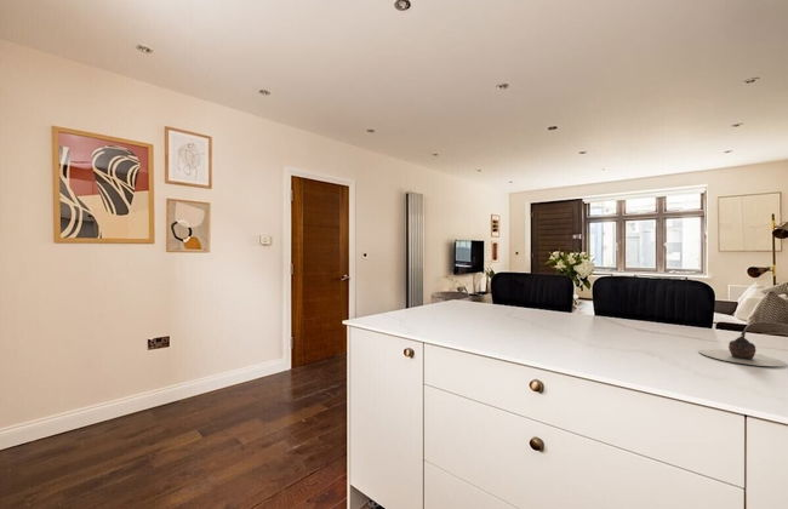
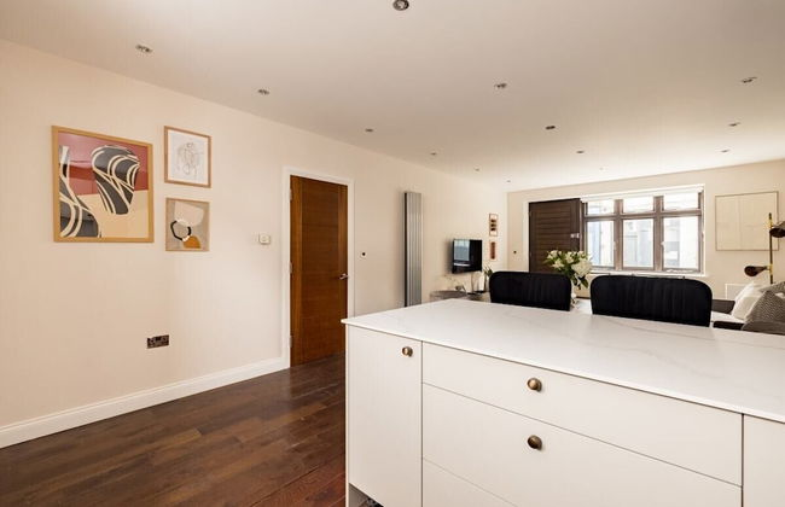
- teapot (740, 343)
